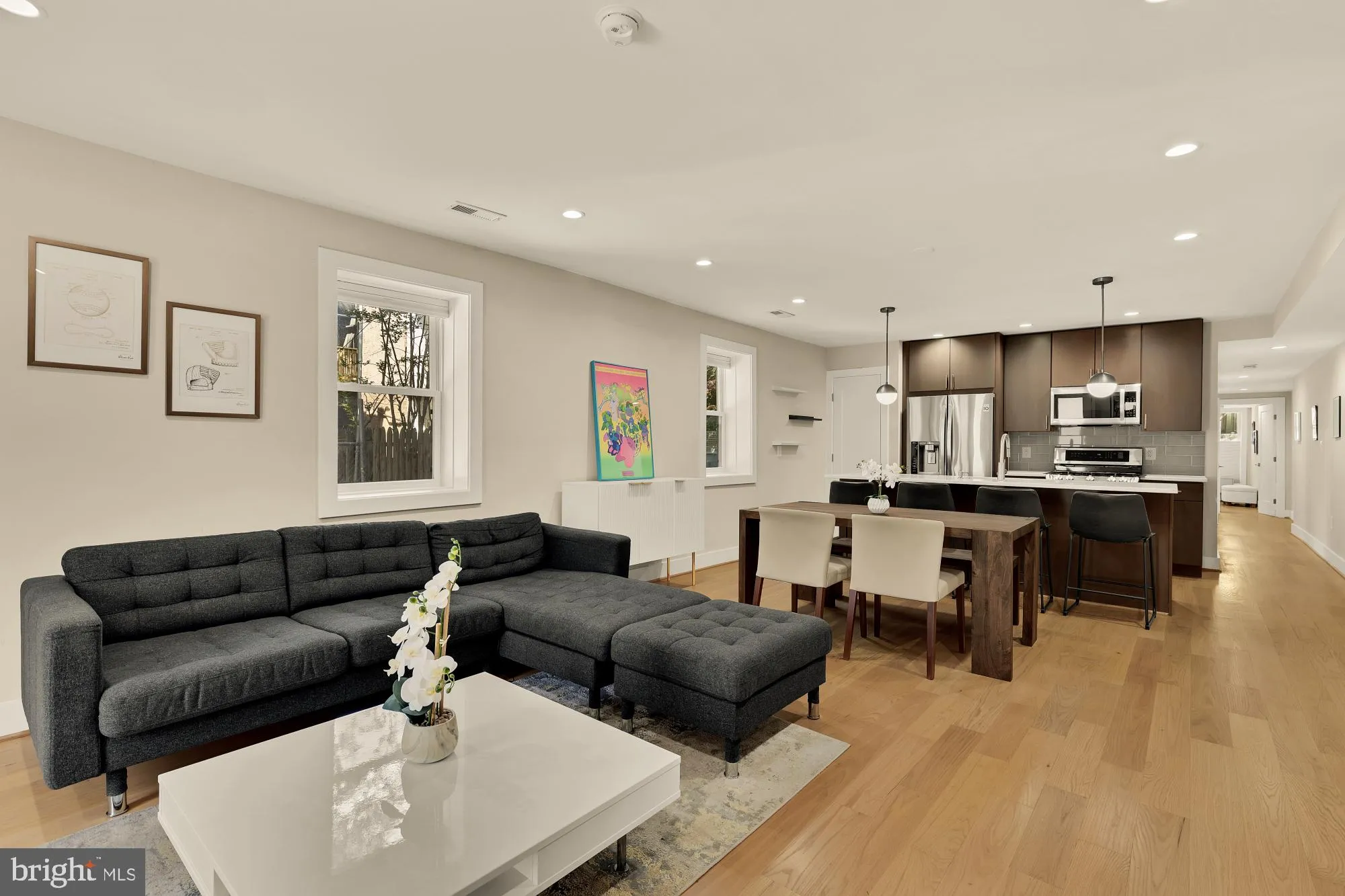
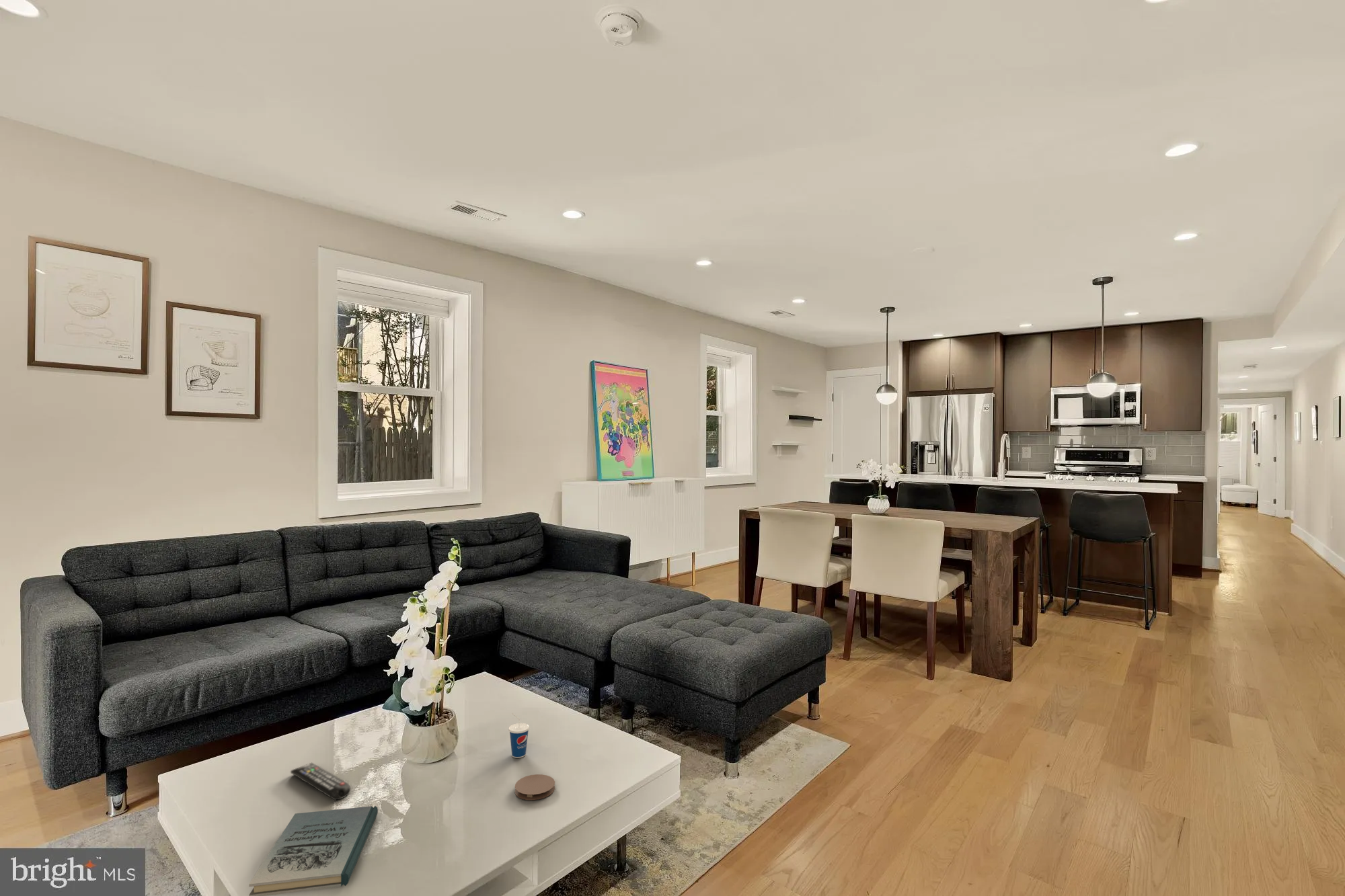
+ cup (518, 733)
+ coaster (535, 786)
+ remote control (319, 780)
+ book (319, 847)
